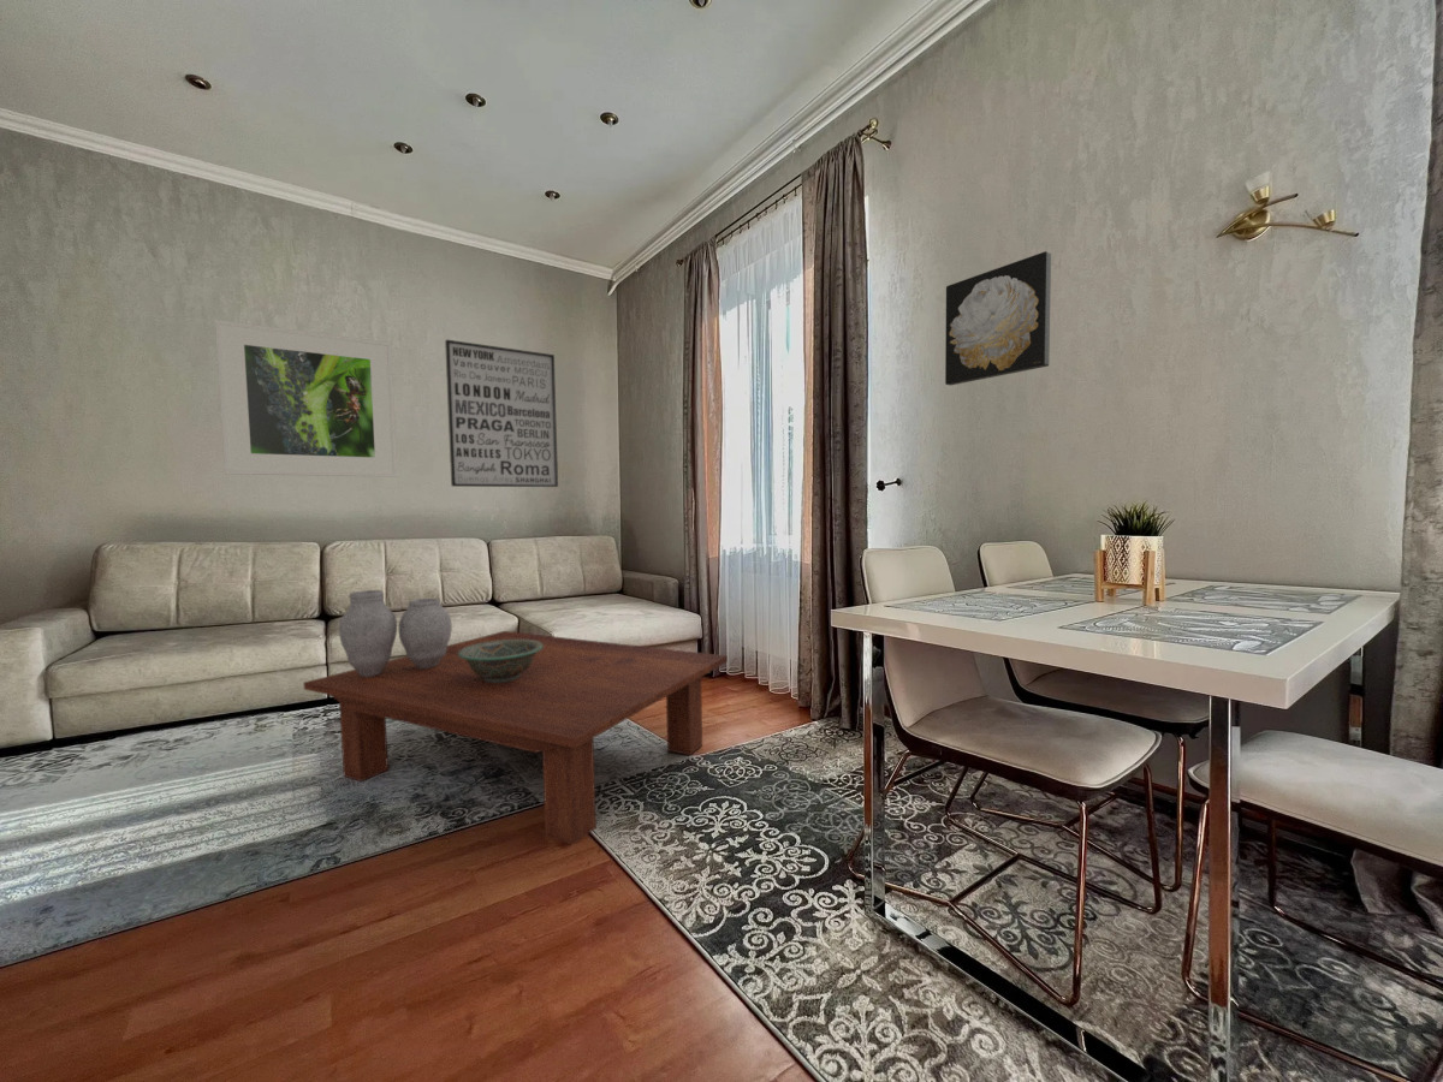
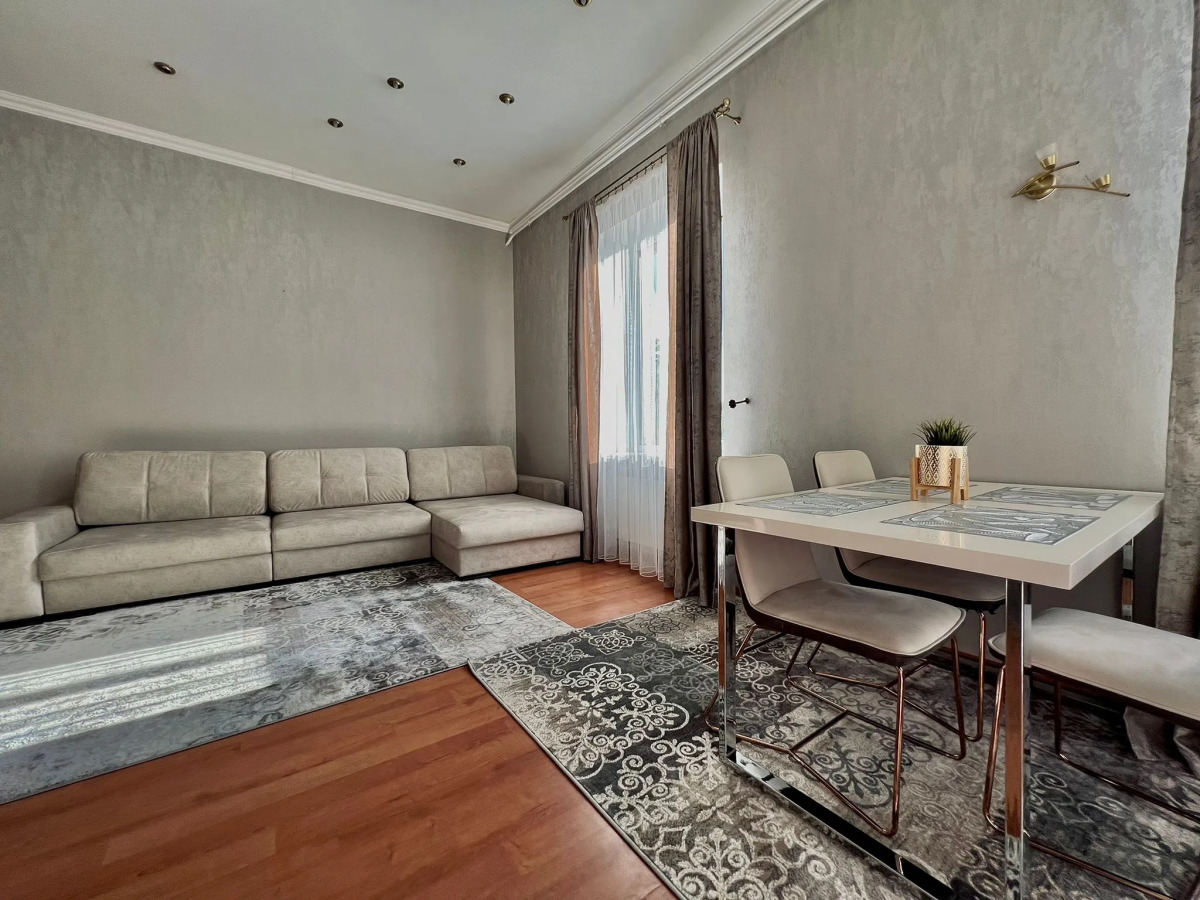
- wall art (994, 323)
- coffee table (530, 714)
- decorative bowl (501, 662)
- wall art (504, 417)
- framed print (313, 404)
- vase (396, 630)
